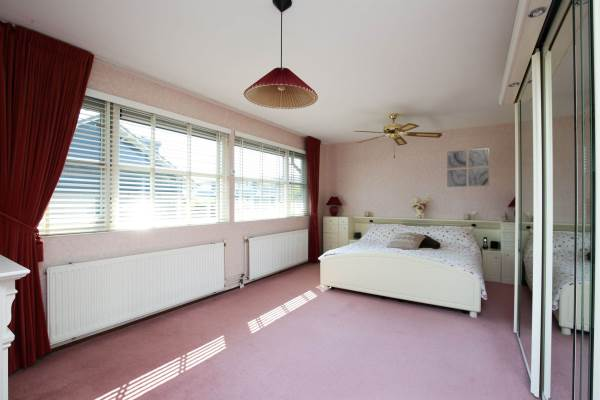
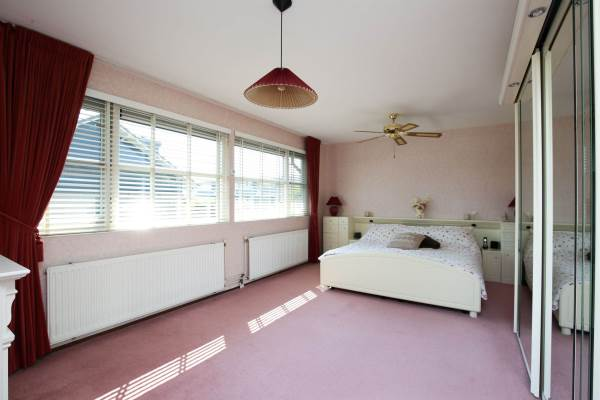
- wall art (466, 167)
